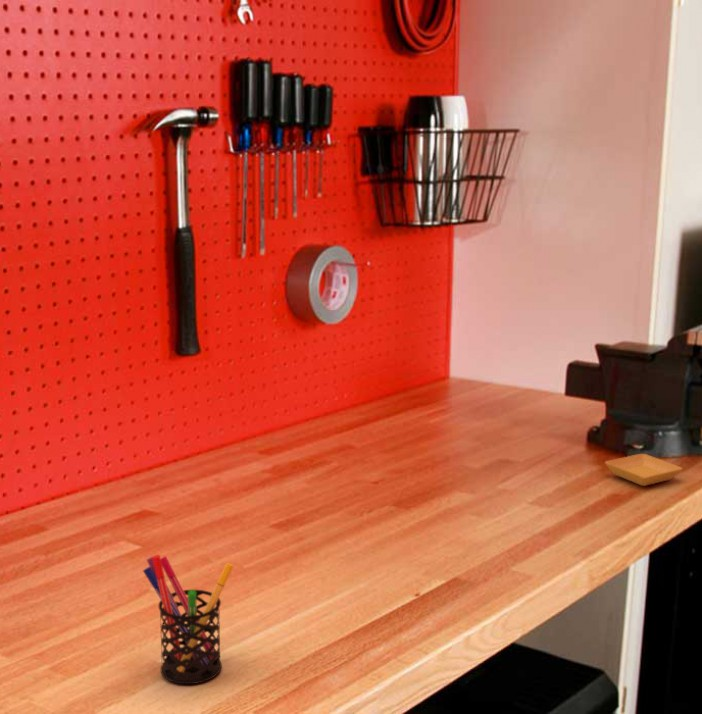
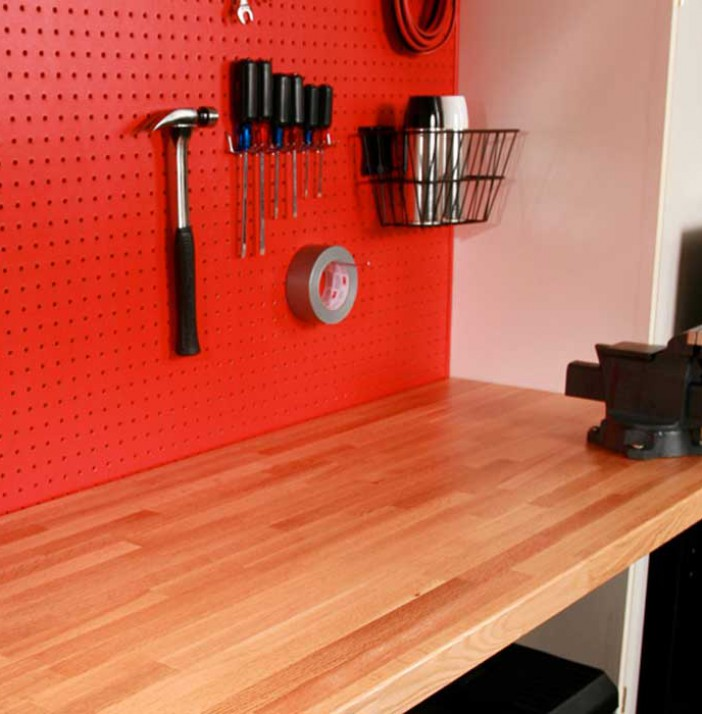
- pen holder (187, 615)
- saucer (643, 471)
